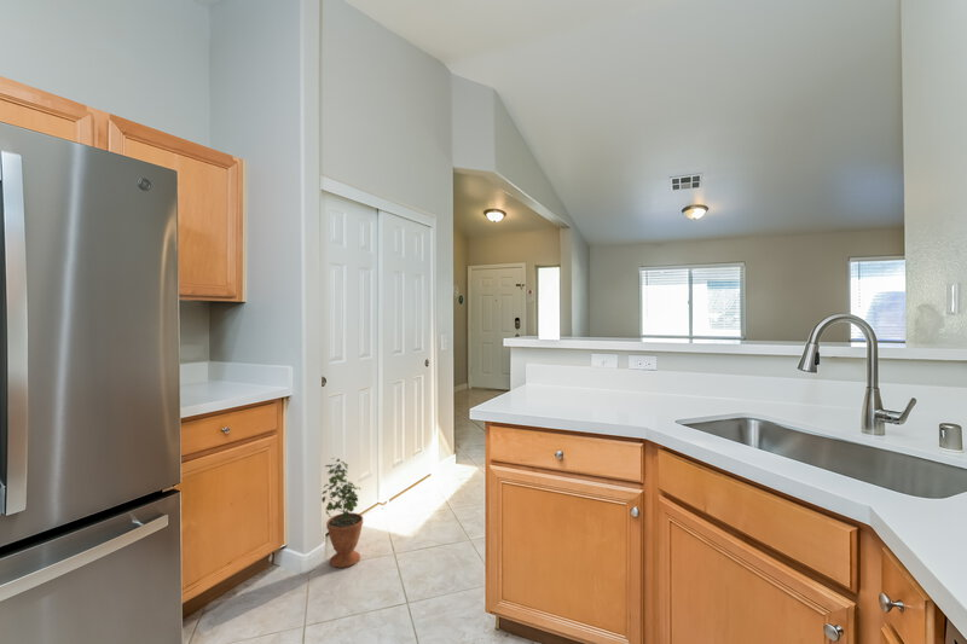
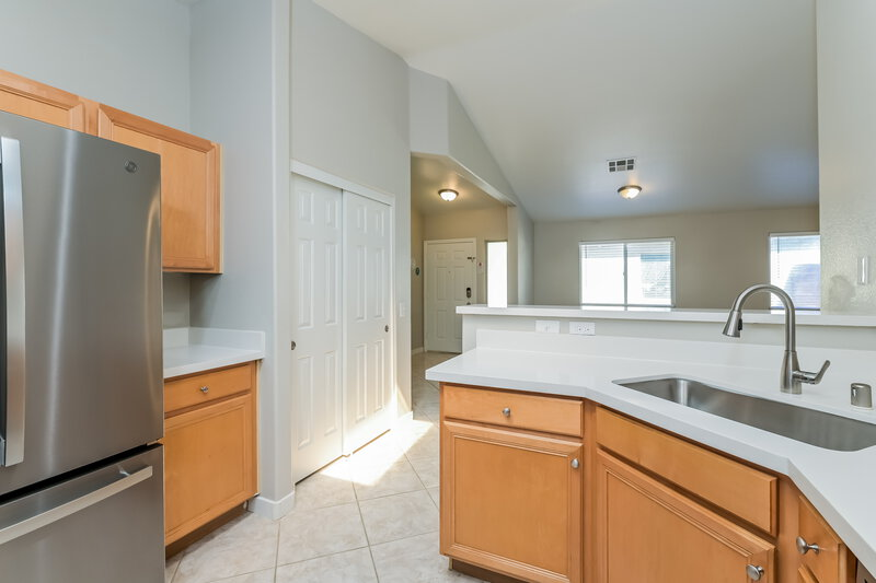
- potted plant (338, 510)
